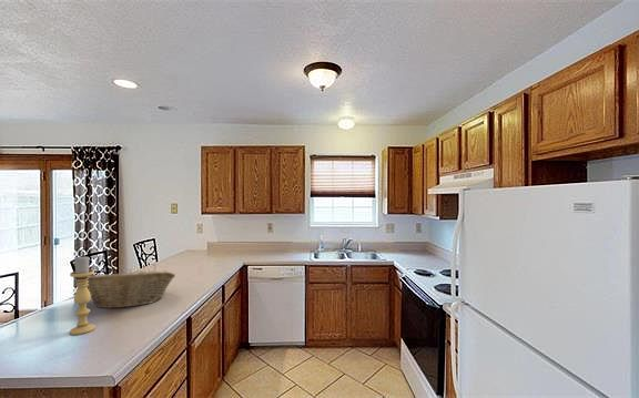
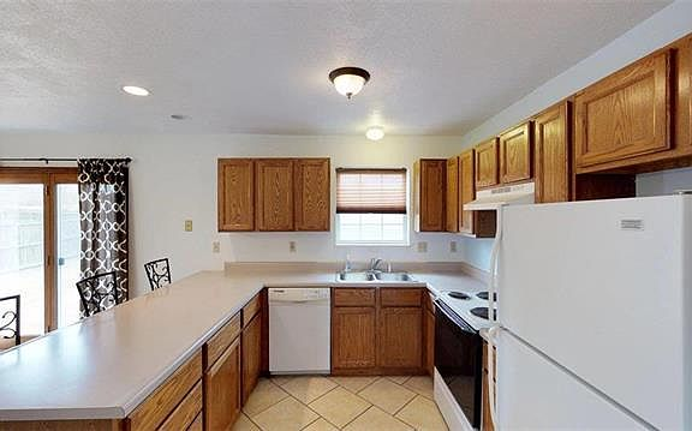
- candle holder (82, 293)
- fruit basket (129, 284)
